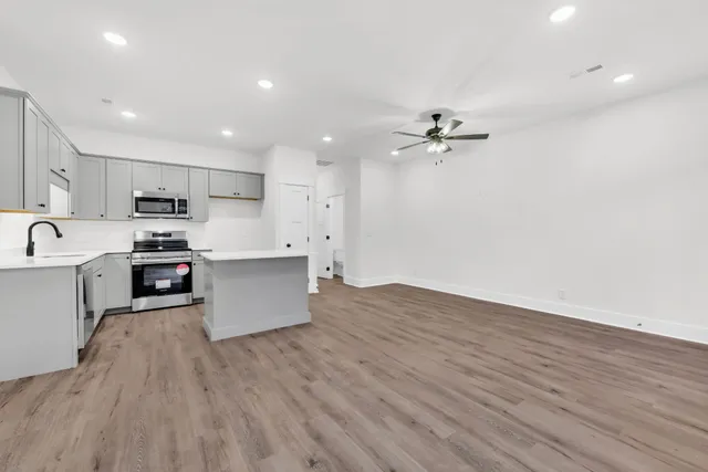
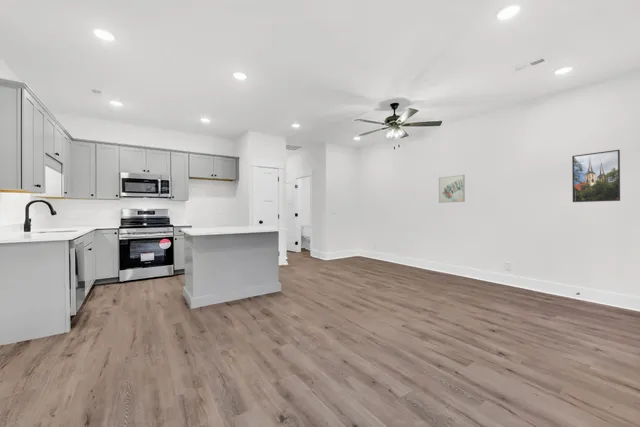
+ wall art (451, 189)
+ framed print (595, 177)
